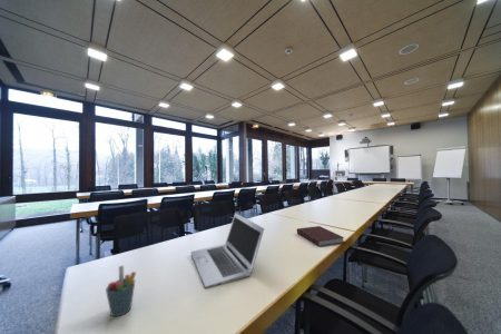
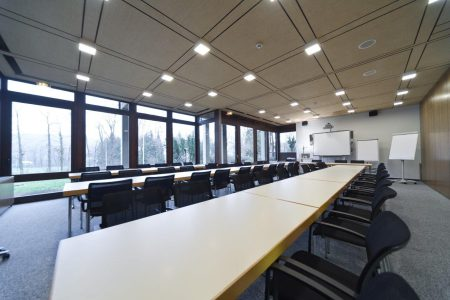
- notebook (318, 235)
- pen holder (121, 289)
- laptop (224, 244)
